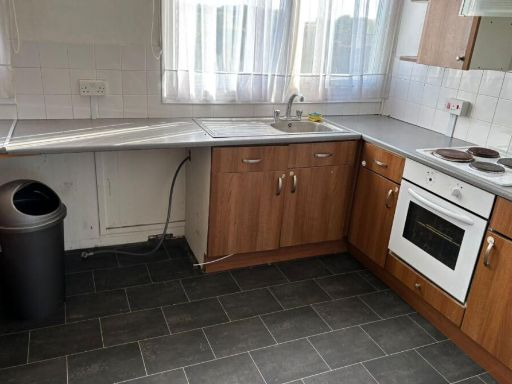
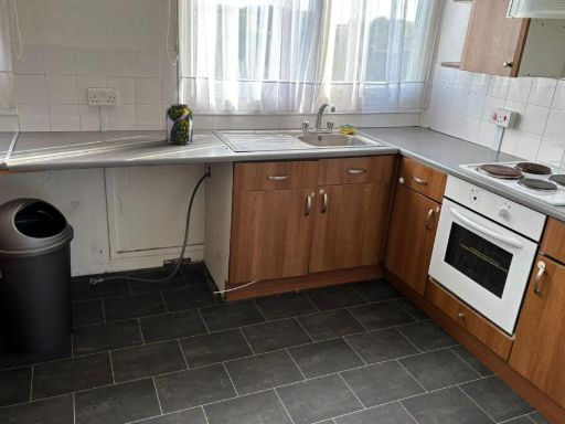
+ jar (179, 123)
